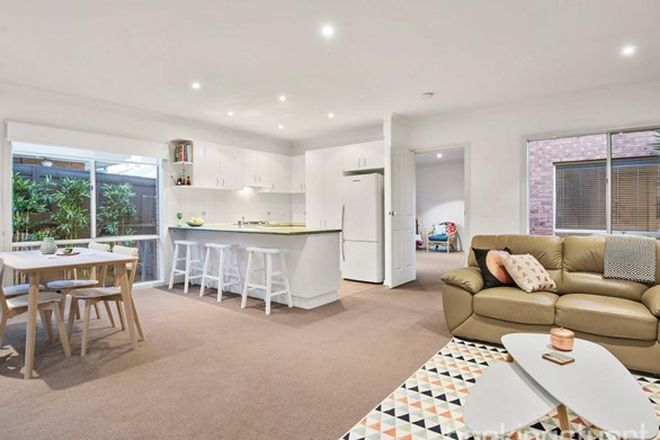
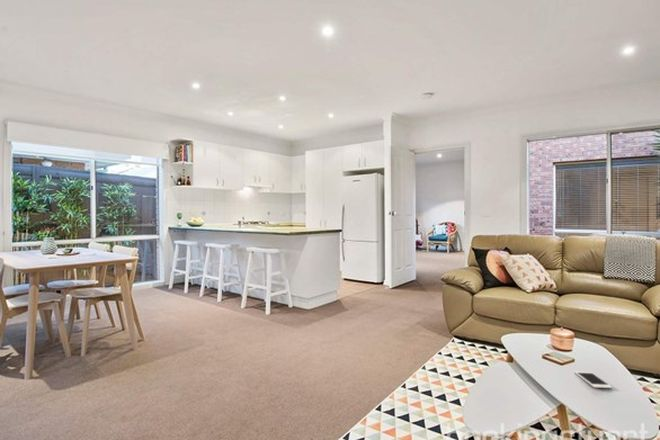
+ cell phone (592, 379)
